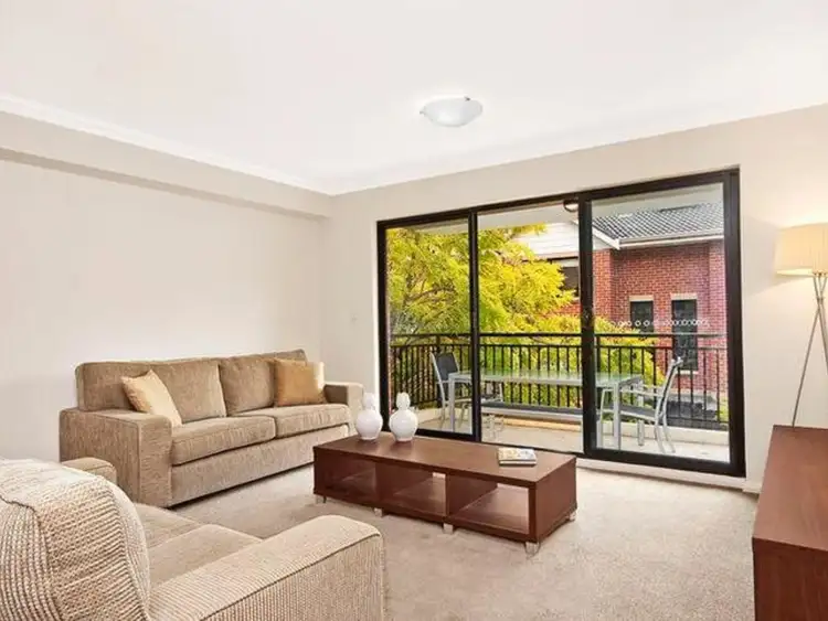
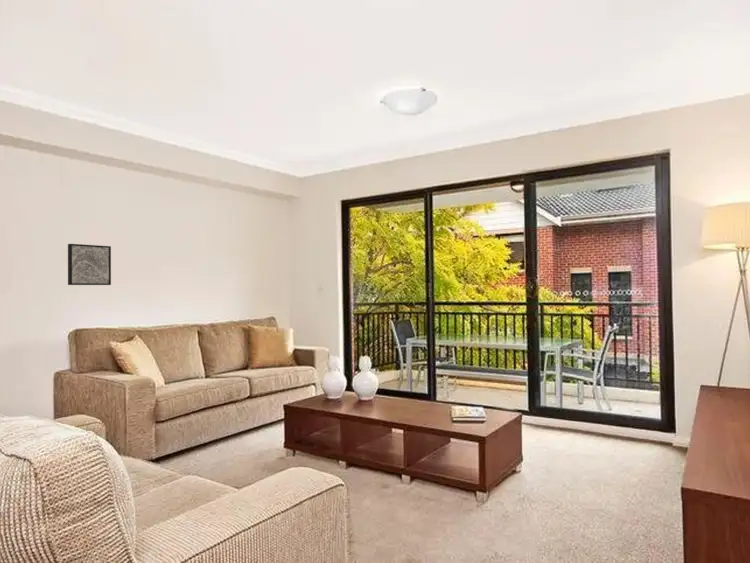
+ wall art (90, 265)
